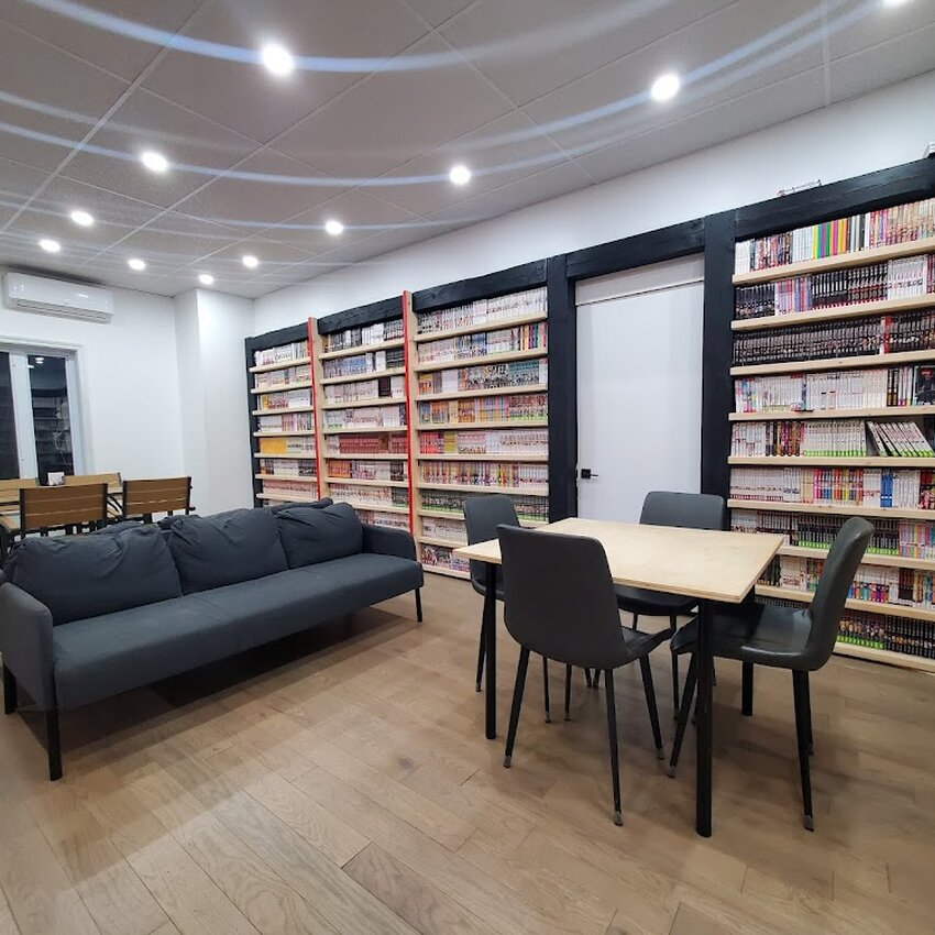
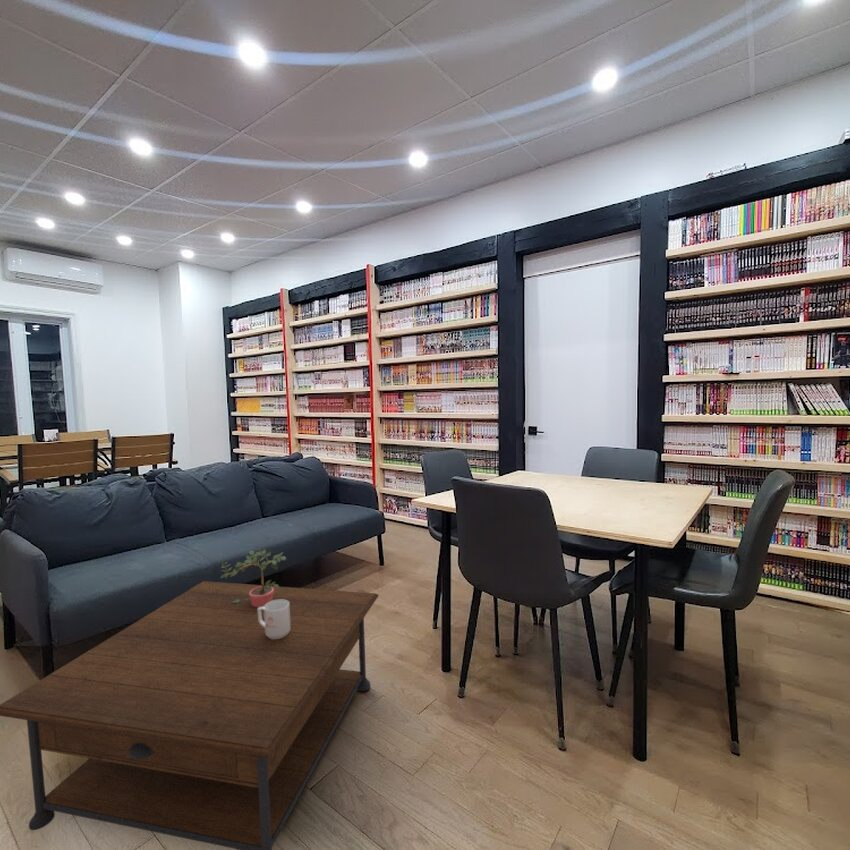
+ potted plant (251, 567)
+ coffee table (228, 690)
+ mug (273, 618)
